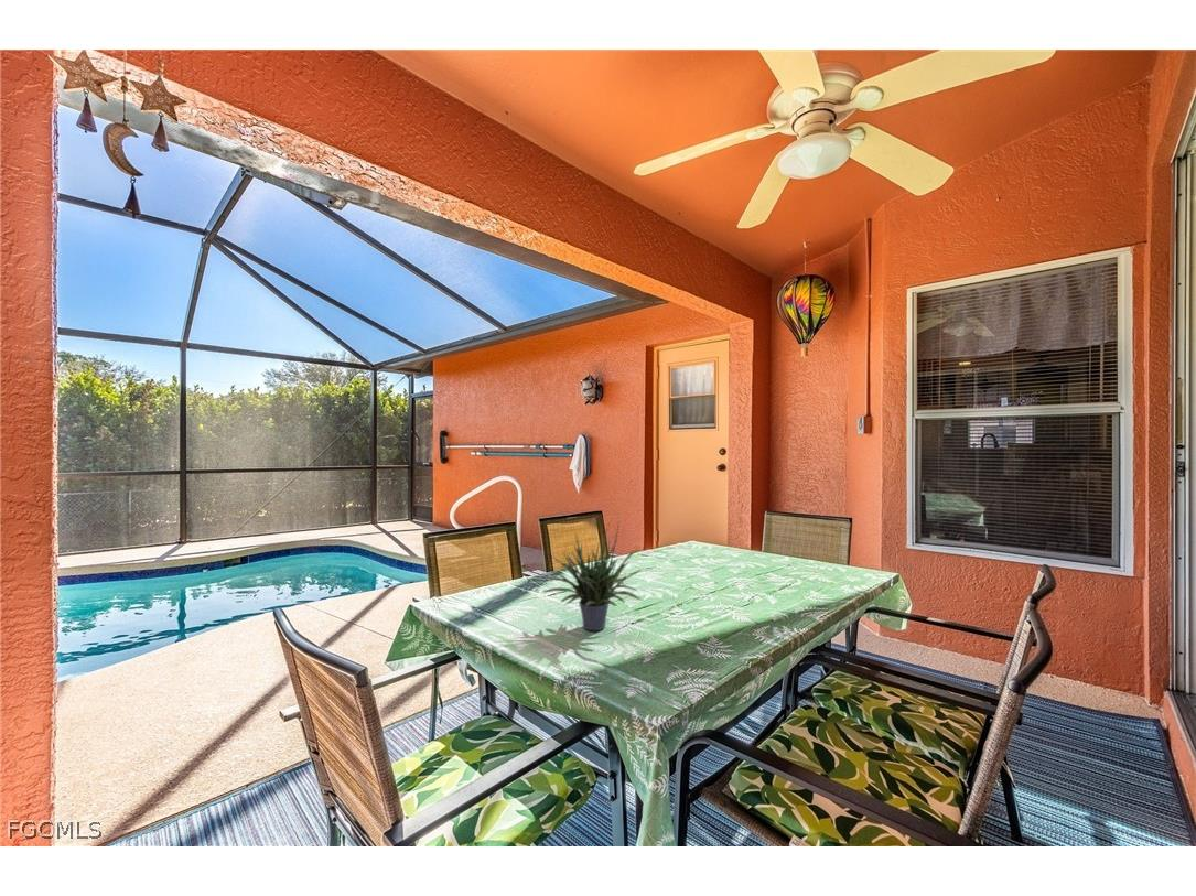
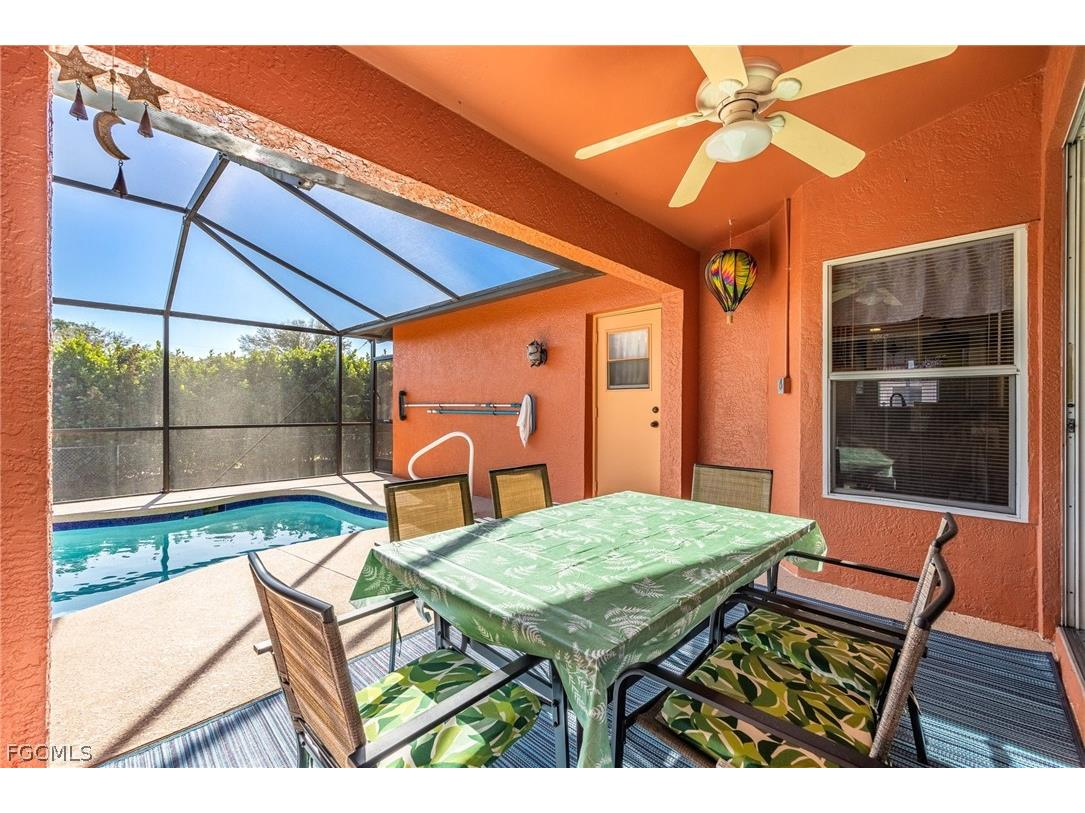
- potted plant (599, 574)
